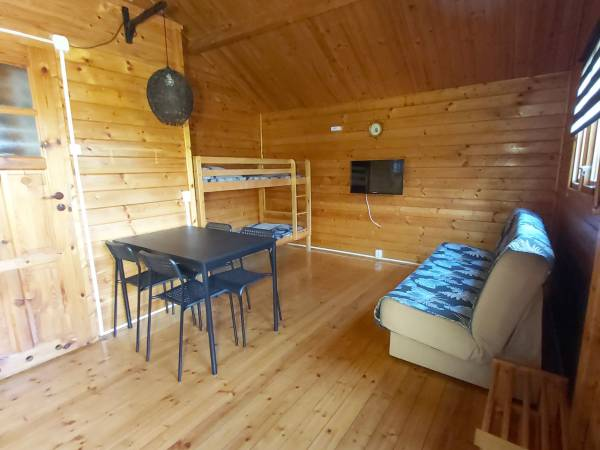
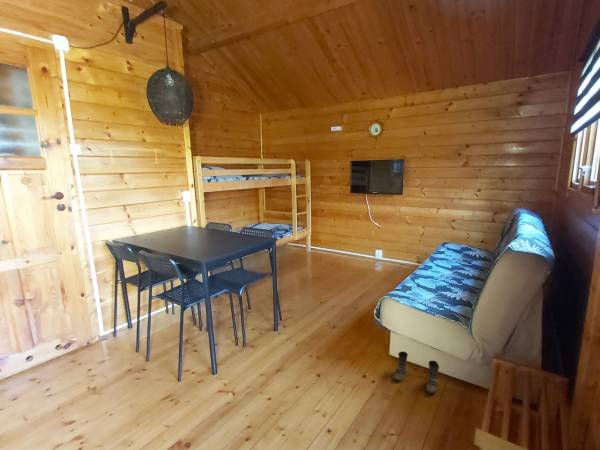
+ boots (406, 369)
